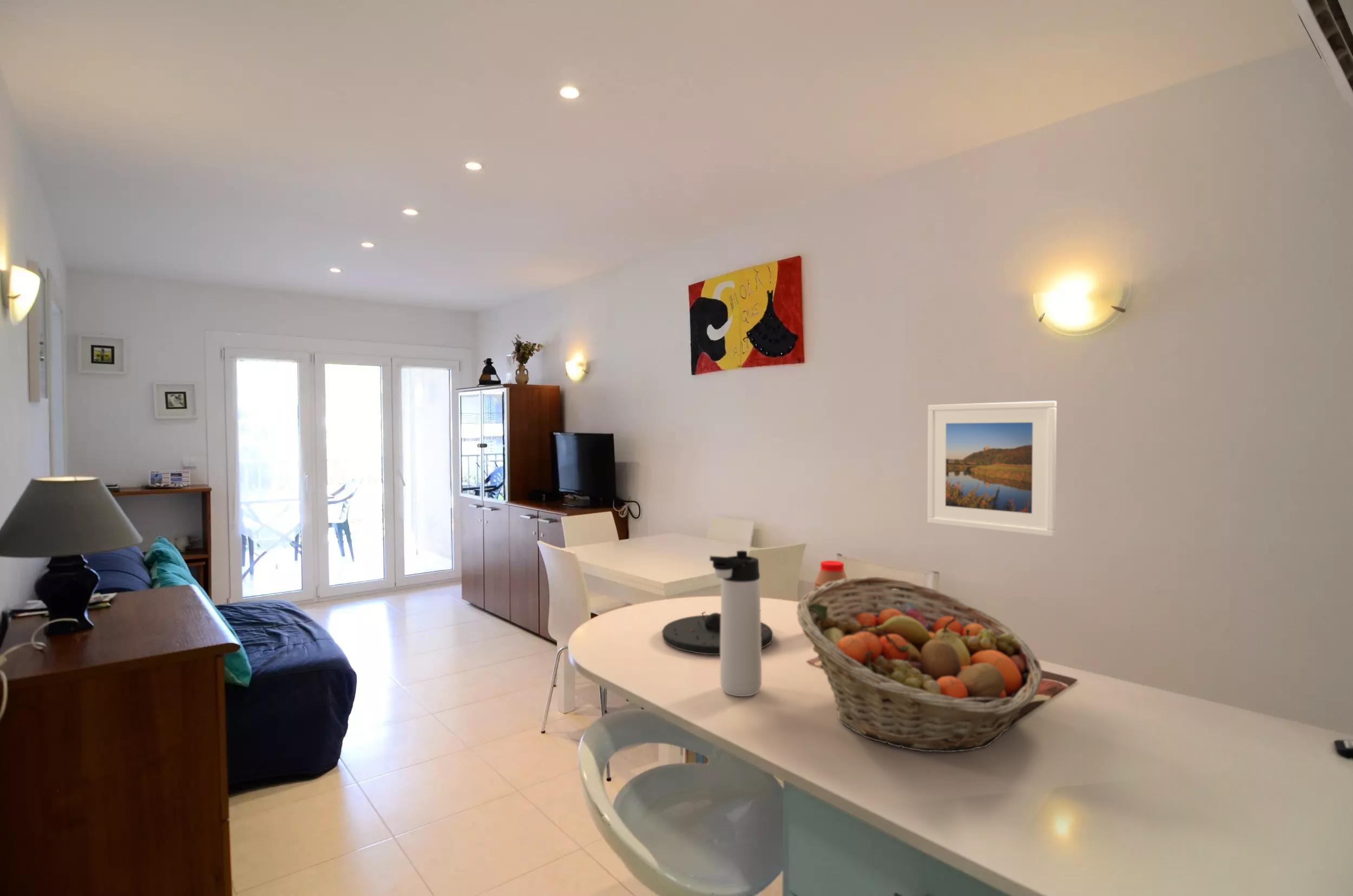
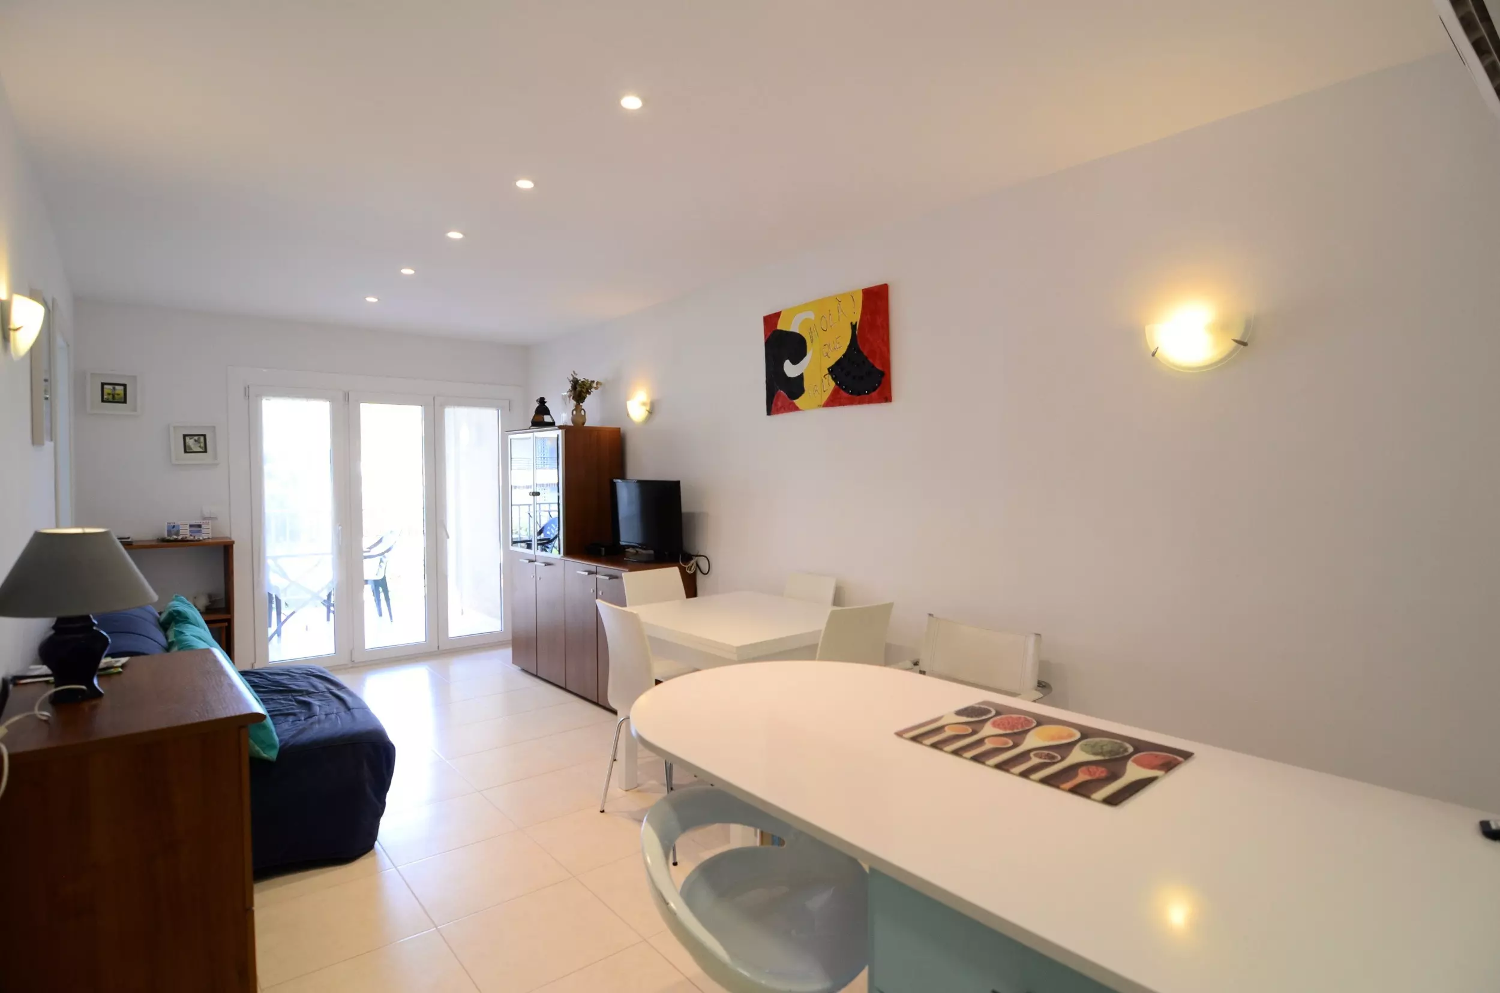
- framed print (987, 466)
- bottle (830, 603)
- plate (717, 625)
- thermos bottle (734, 623)
- fruit basket (916, 654)
